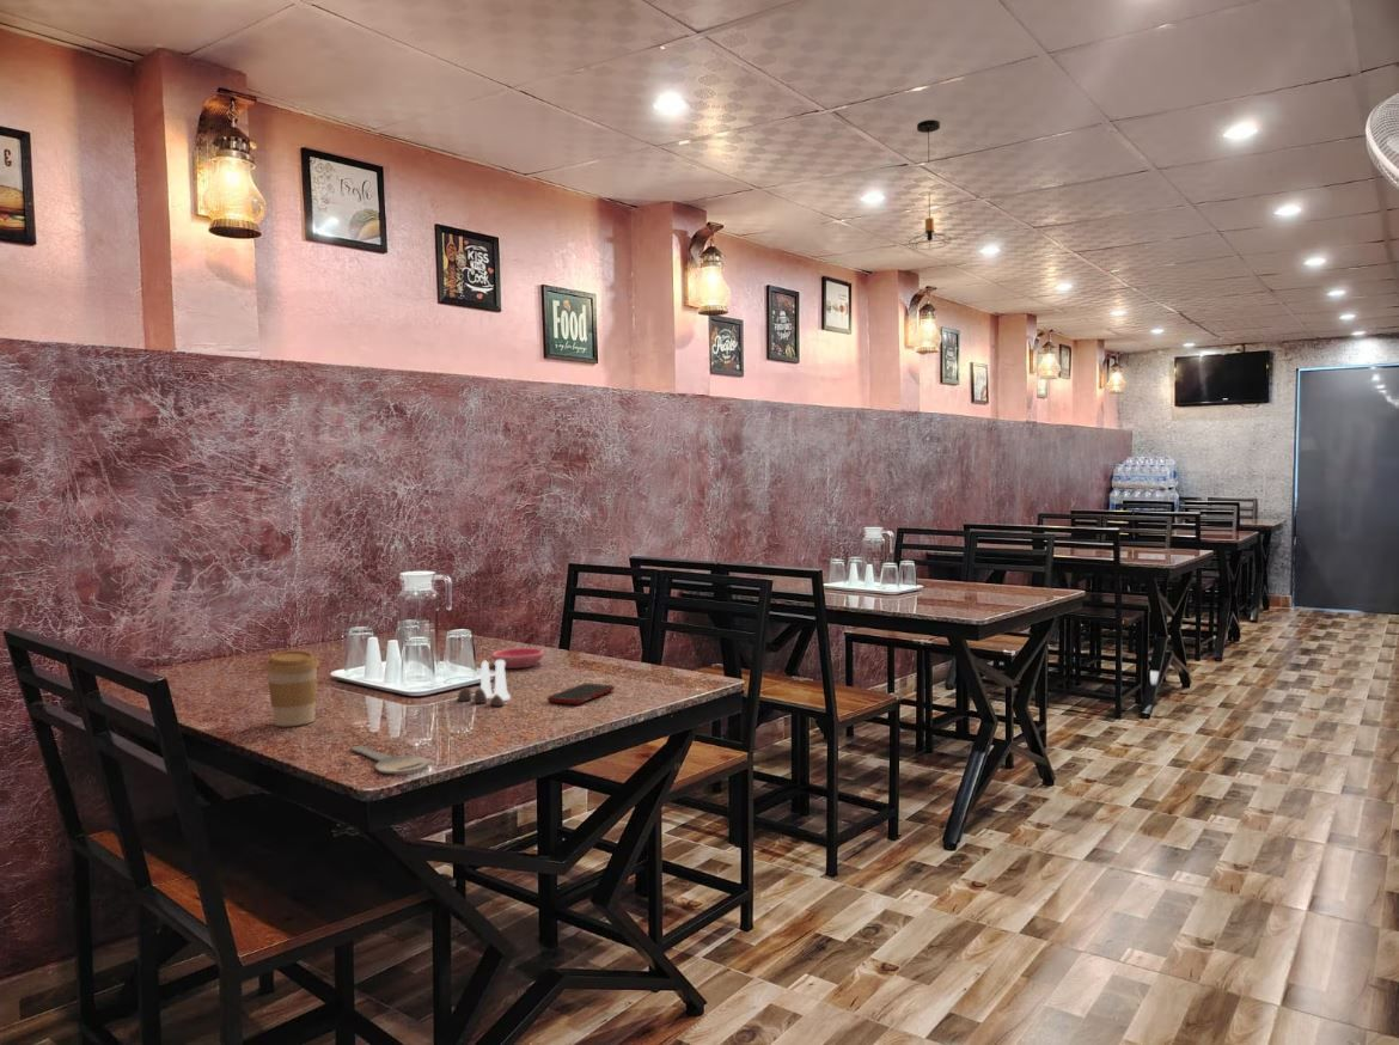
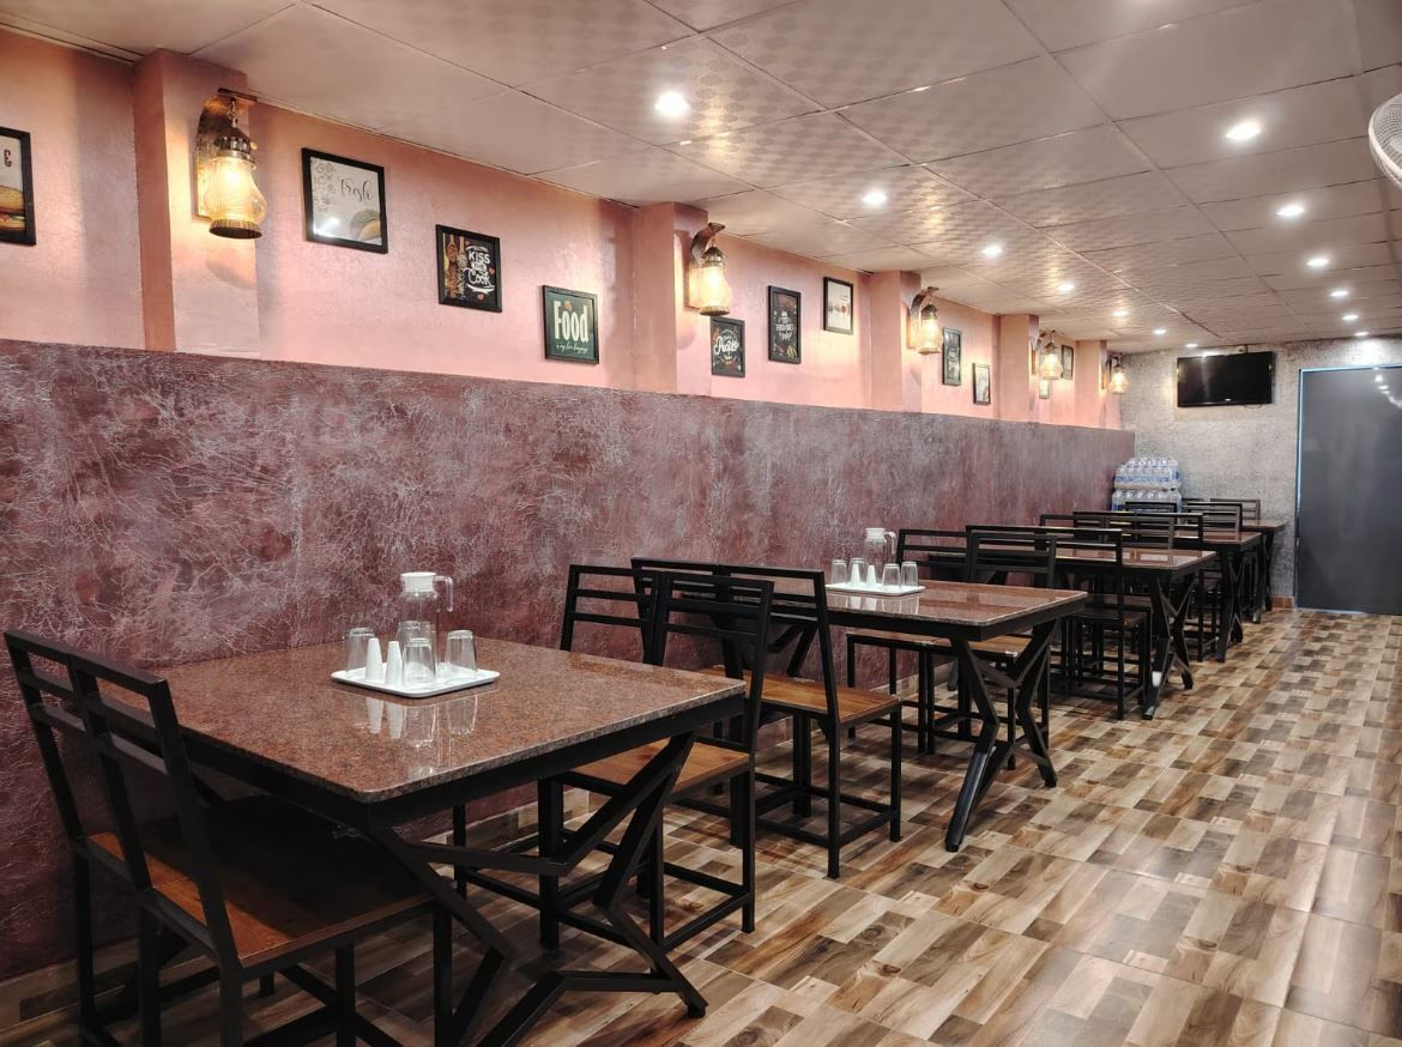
- key (384, 757)
- coffee cup (293, 686)
- salt and pepper shaker set (487, 680)
- pendant light (929, 195)
- saucer (518, 658)
- cell phone (581, 693)
